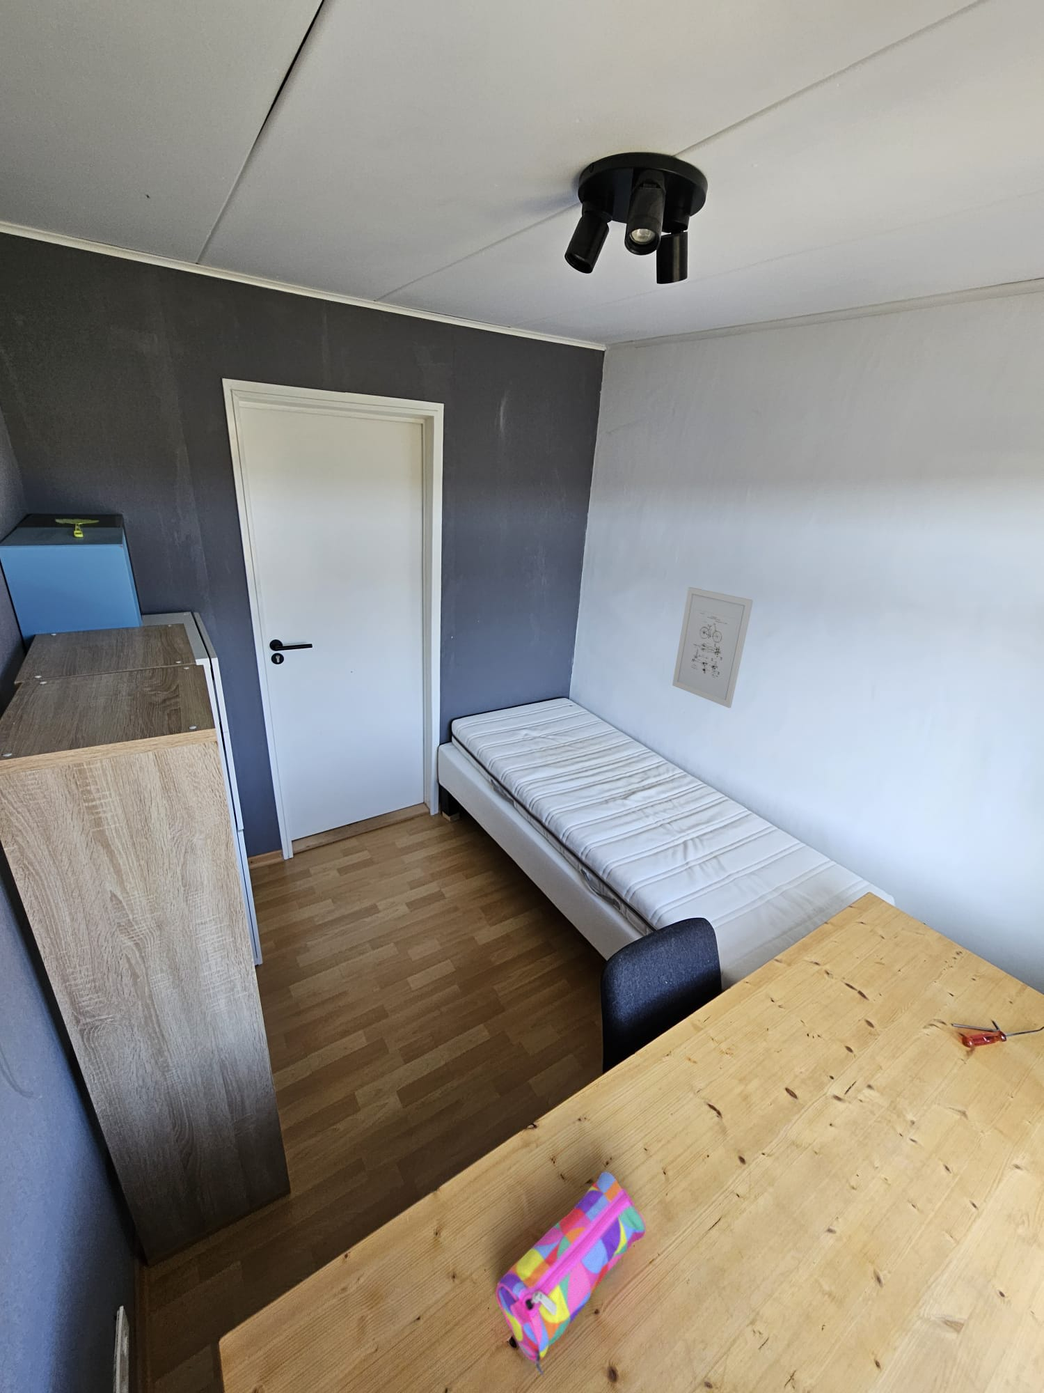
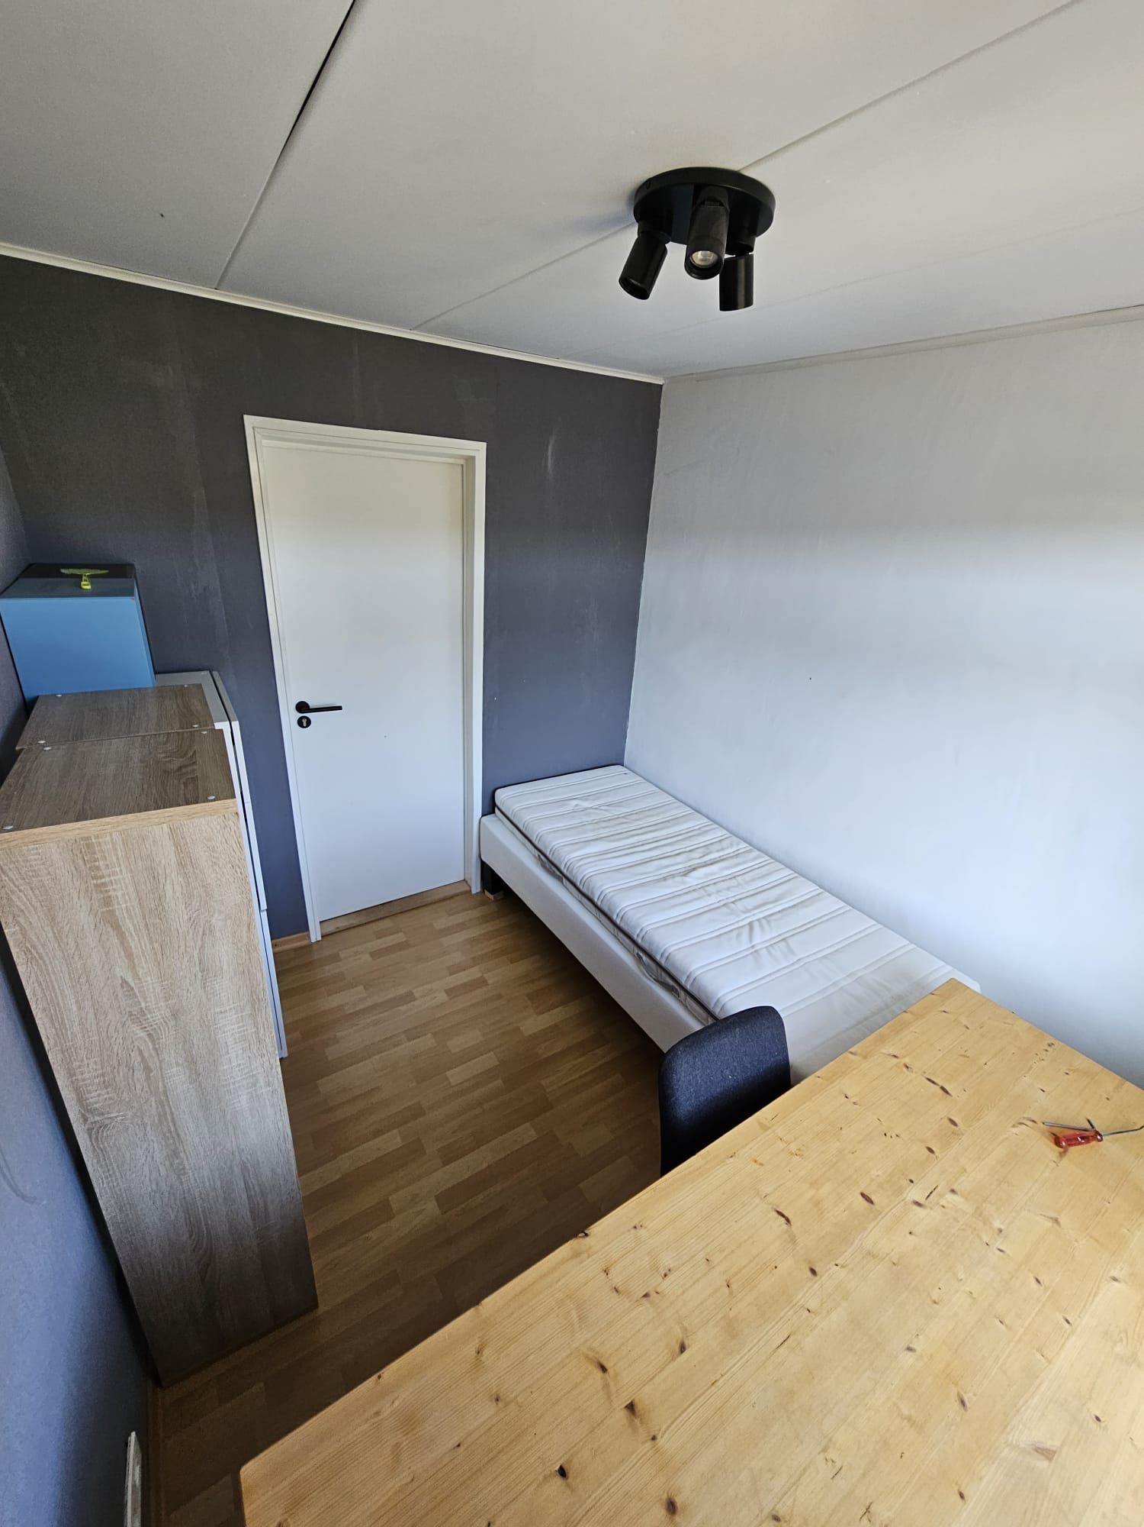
- wall art (710, 646)
- pencil case (572, 1259)
